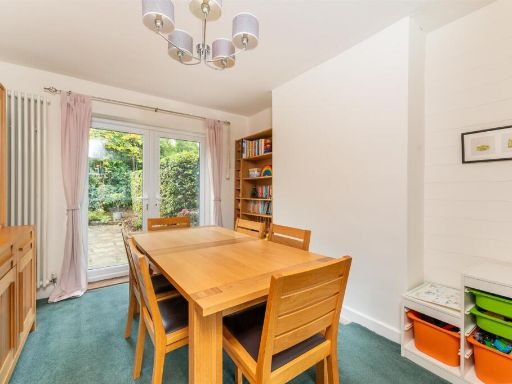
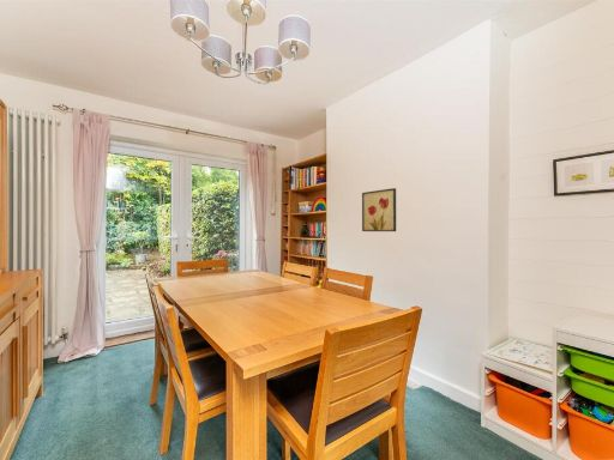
+ wall art (378, 211)
